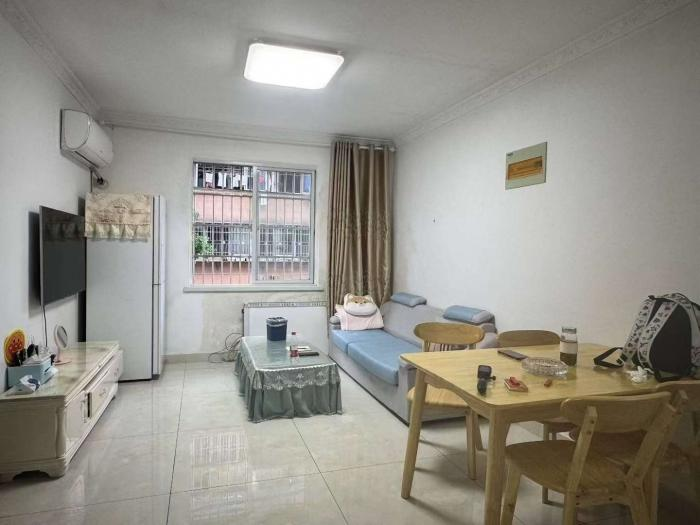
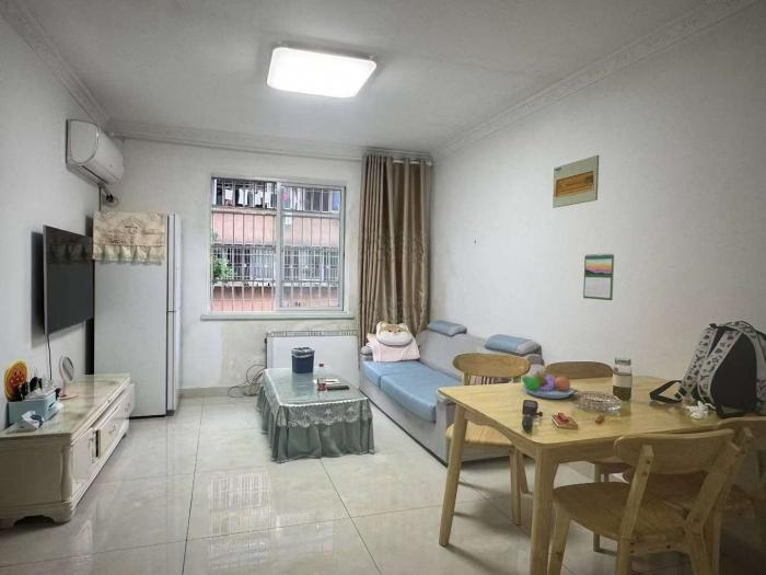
+ calendar (597, 276)
+ fruit bowl (545, 382)
